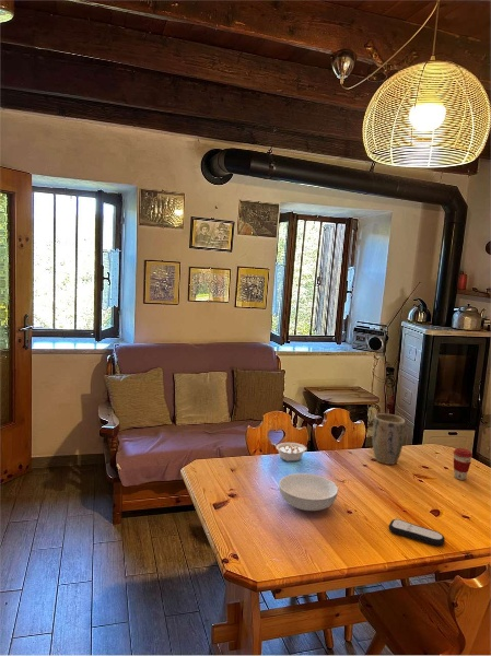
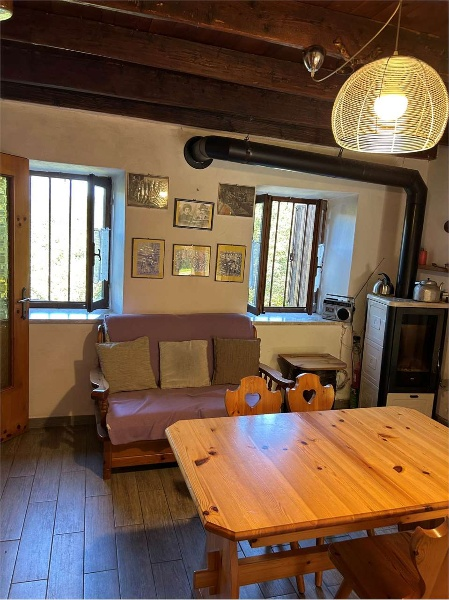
- plant pot (387, 438)
- coffee cup (461, 464)
- remote control (416, 531)
- serving bowl (307, 494)
- legume (289, 452)
